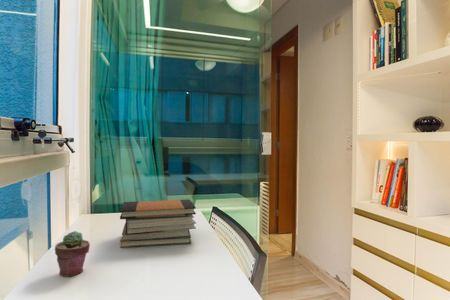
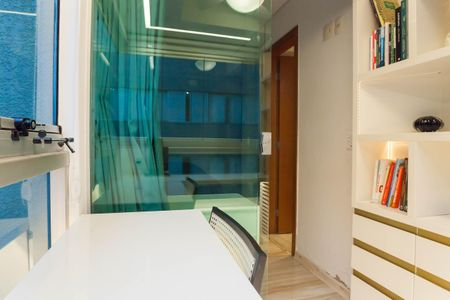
- book stack (158, 221)
- potted succulent (72, 252)
